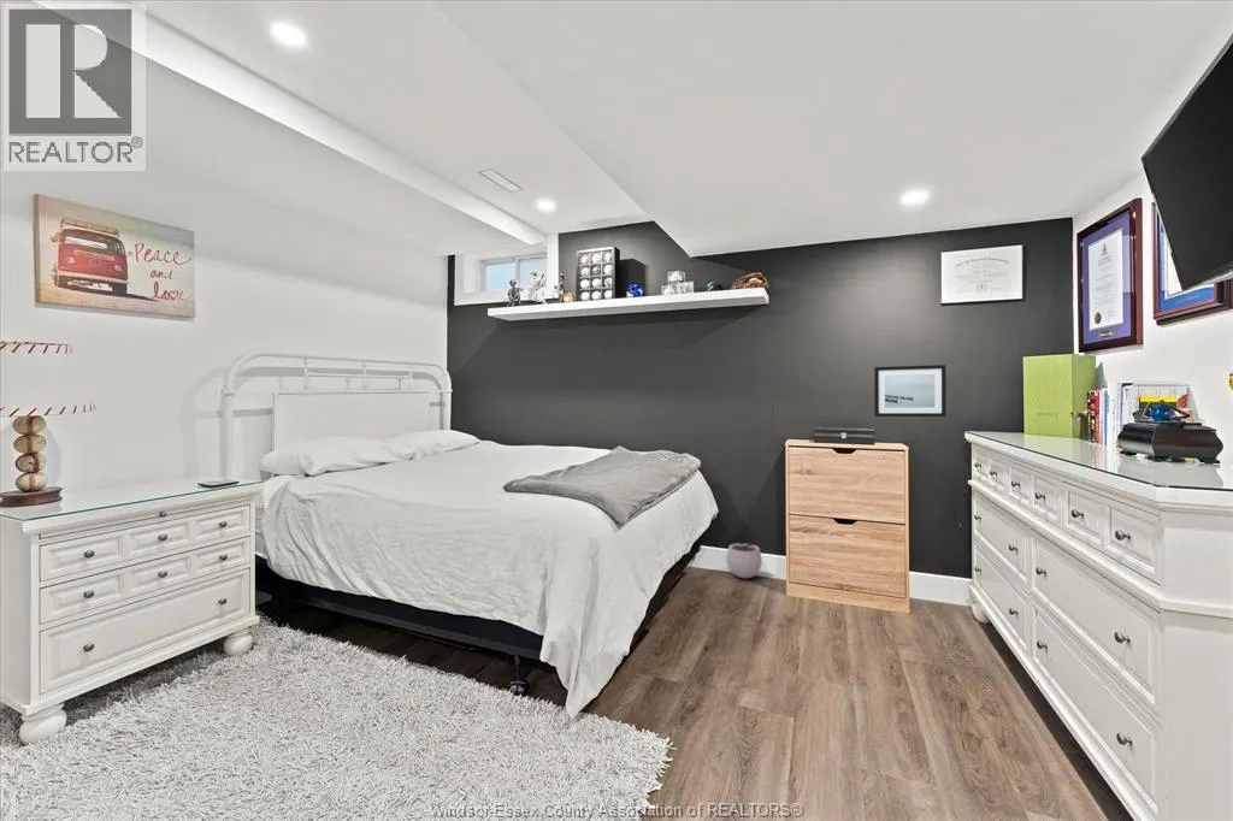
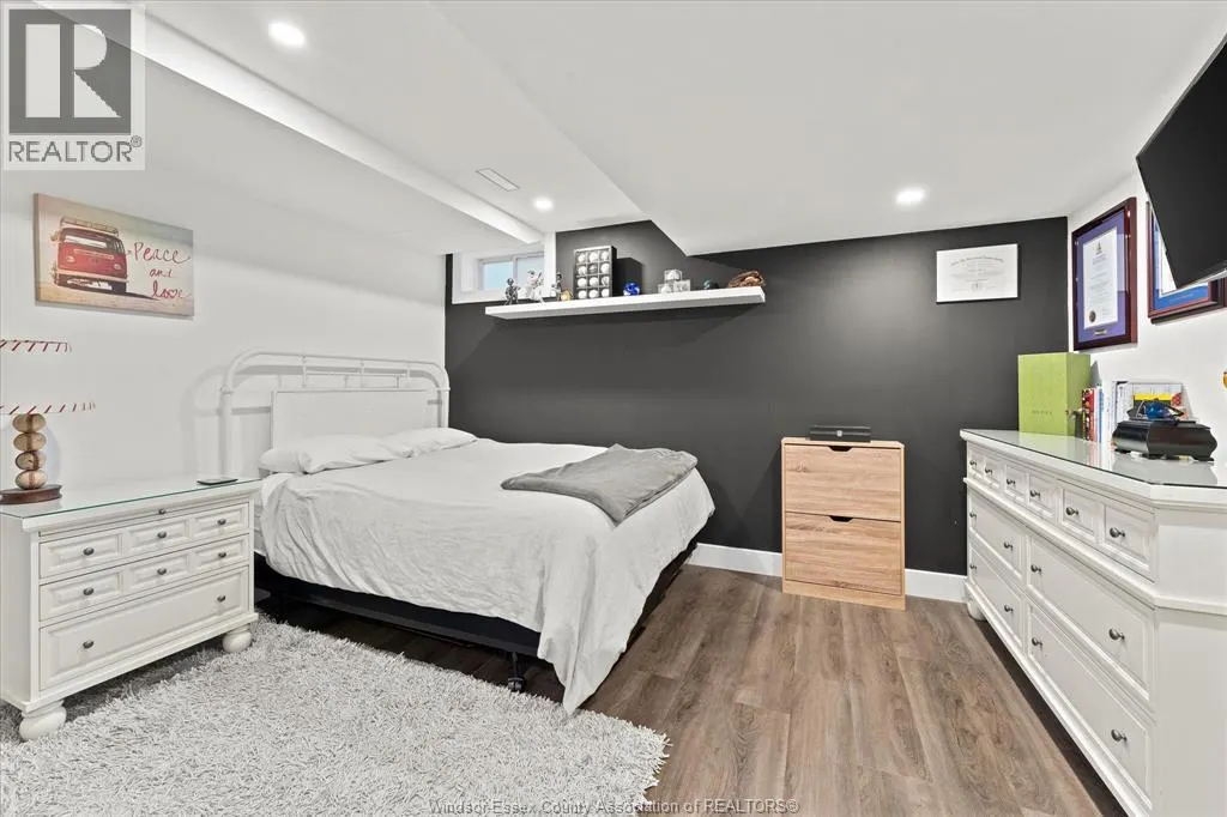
- plant pot (743, 555)
- wall art (909, 391)
